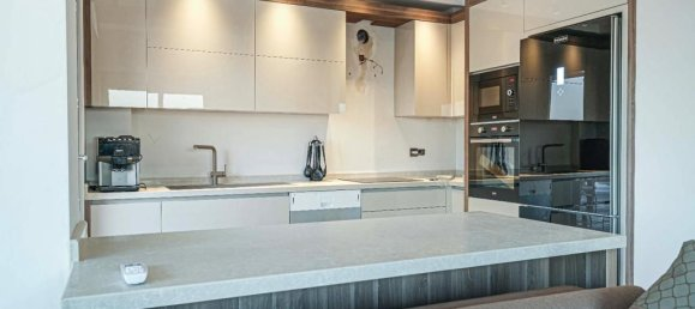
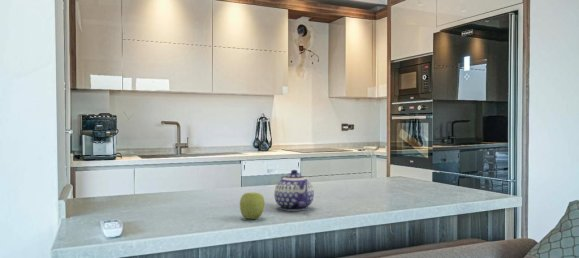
+ apple (252, 205)
+ teapot (294, 189)
